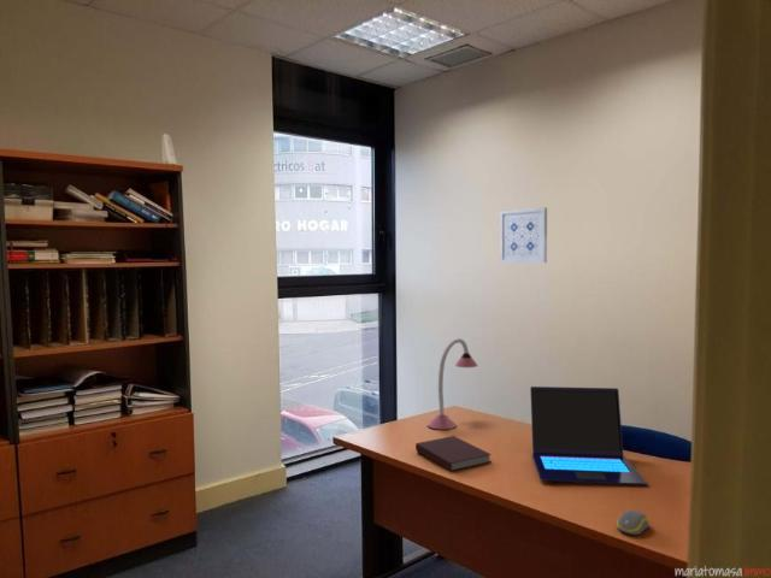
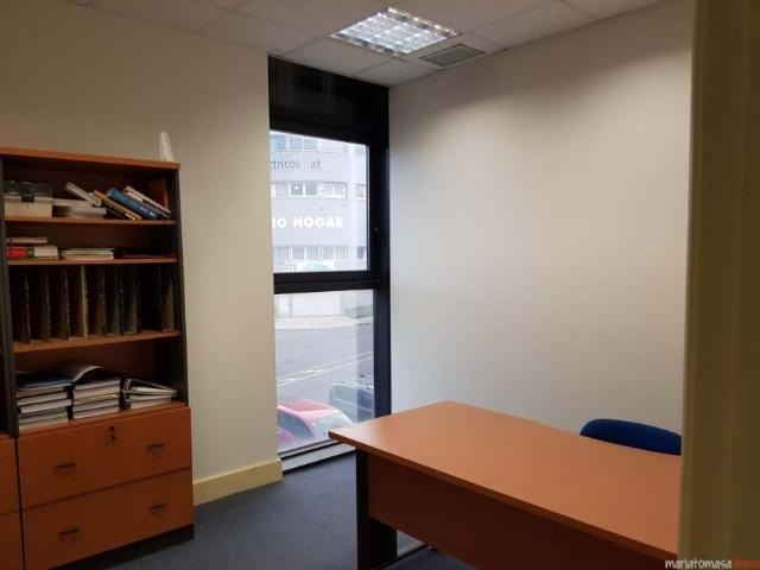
- computer mouse (632, 520)
- notebook (452, 452)
- wall art (522, 236)
- laptop (582, 431)
- desk lamp (442, 381)
